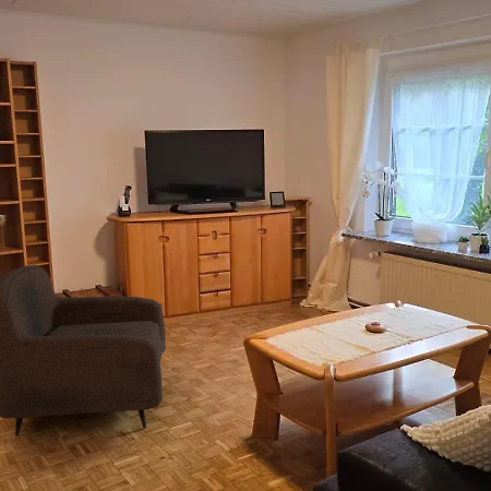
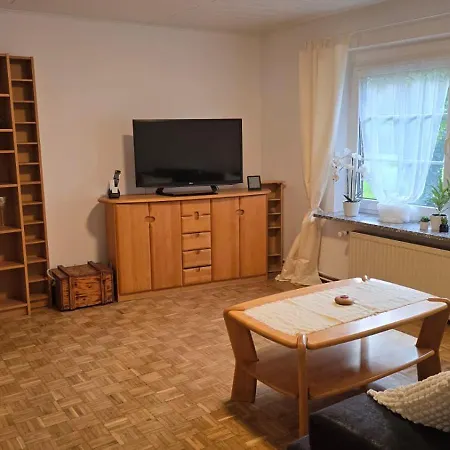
- armchair (83, 336)
